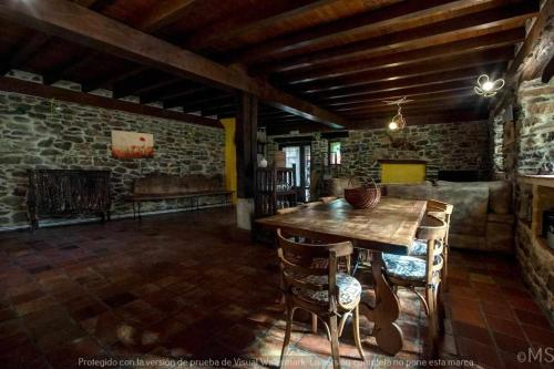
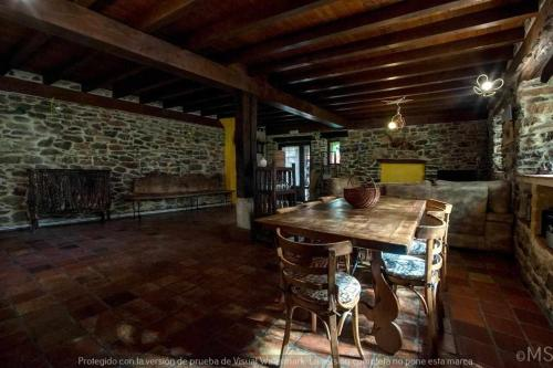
- wall art (133, 145)
